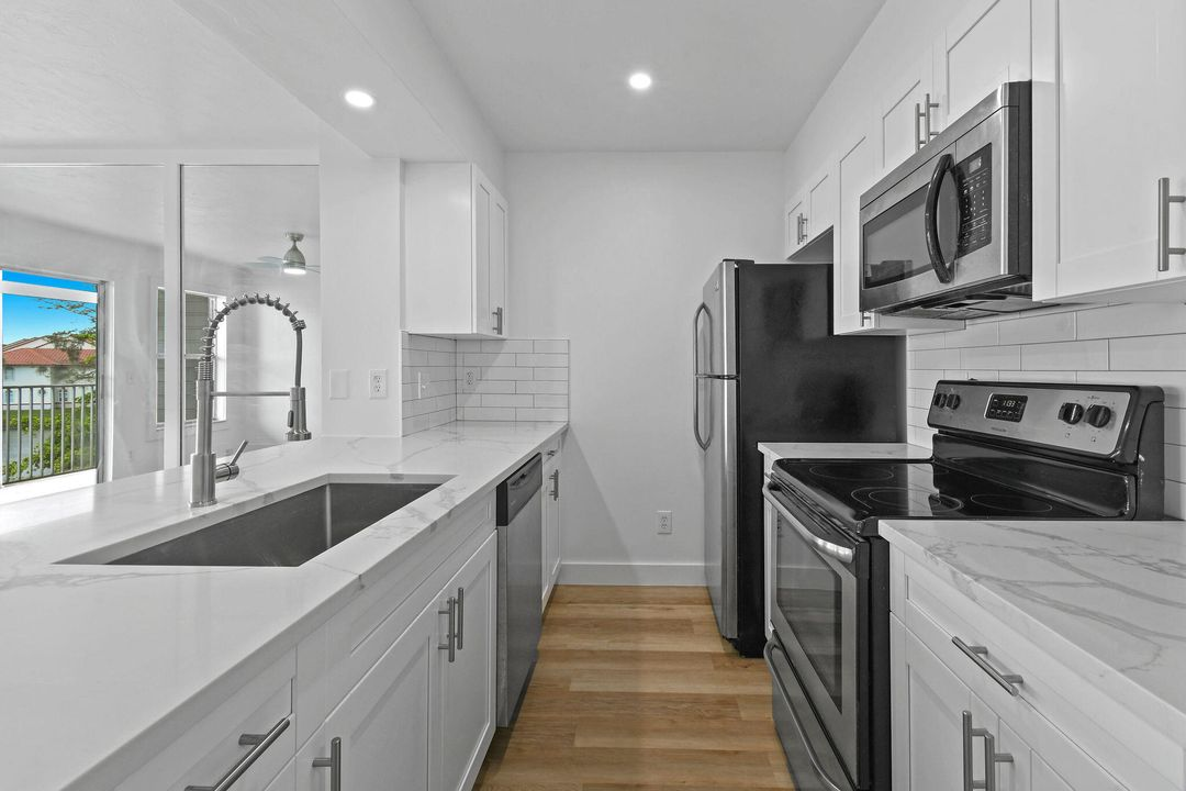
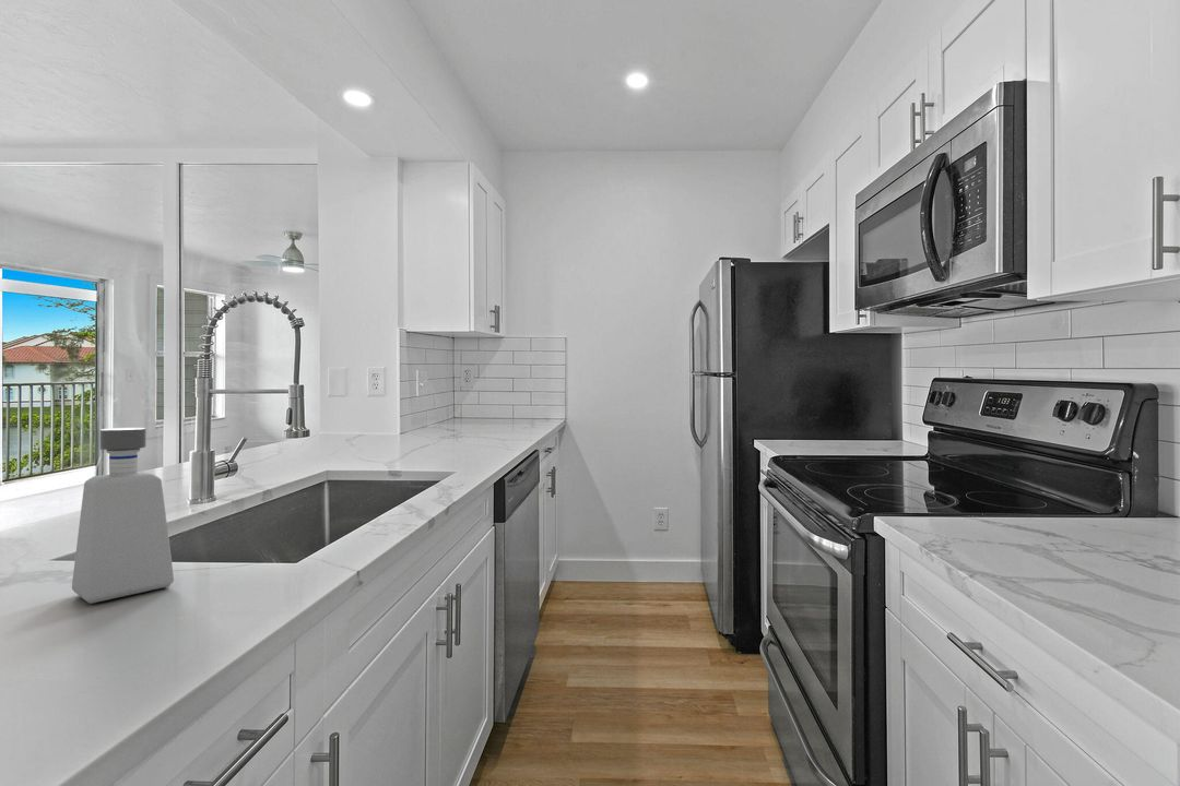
+ soap dispenser (123, 509)
